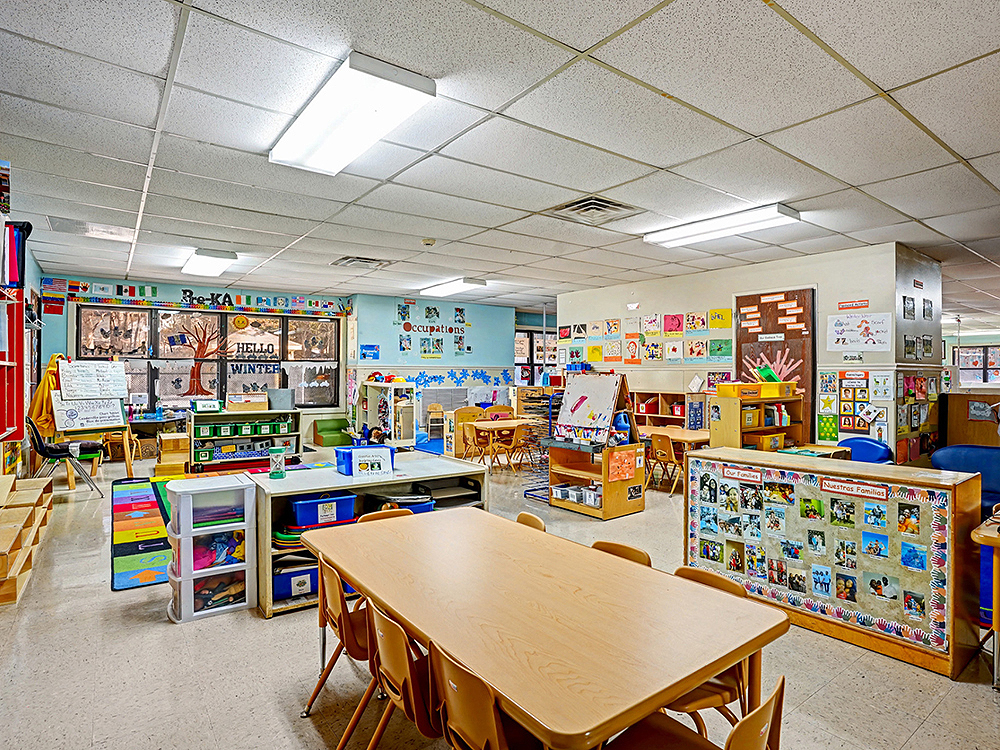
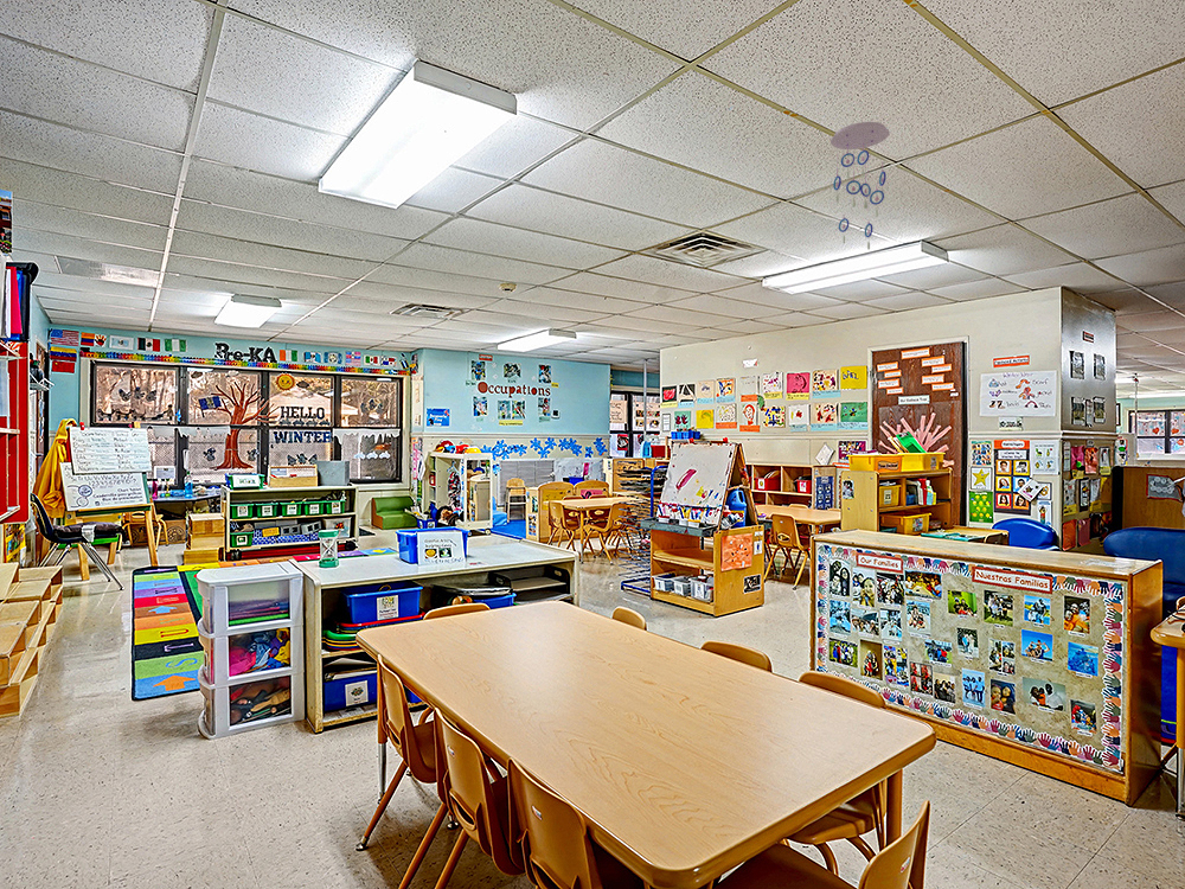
+ ceiling mobile (859, 190)
